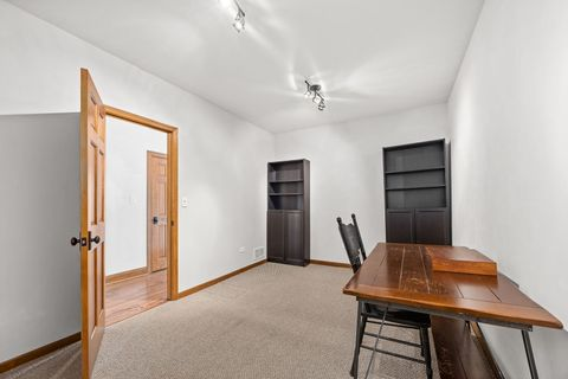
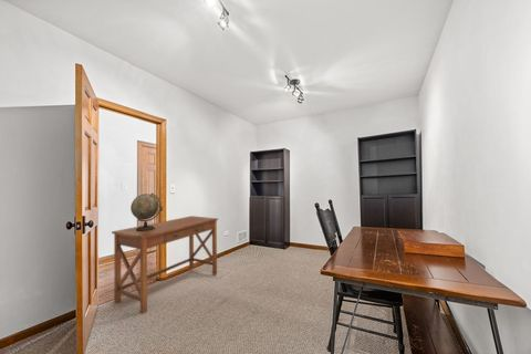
+ desk (176, 263)
+ globe (146, 210)
